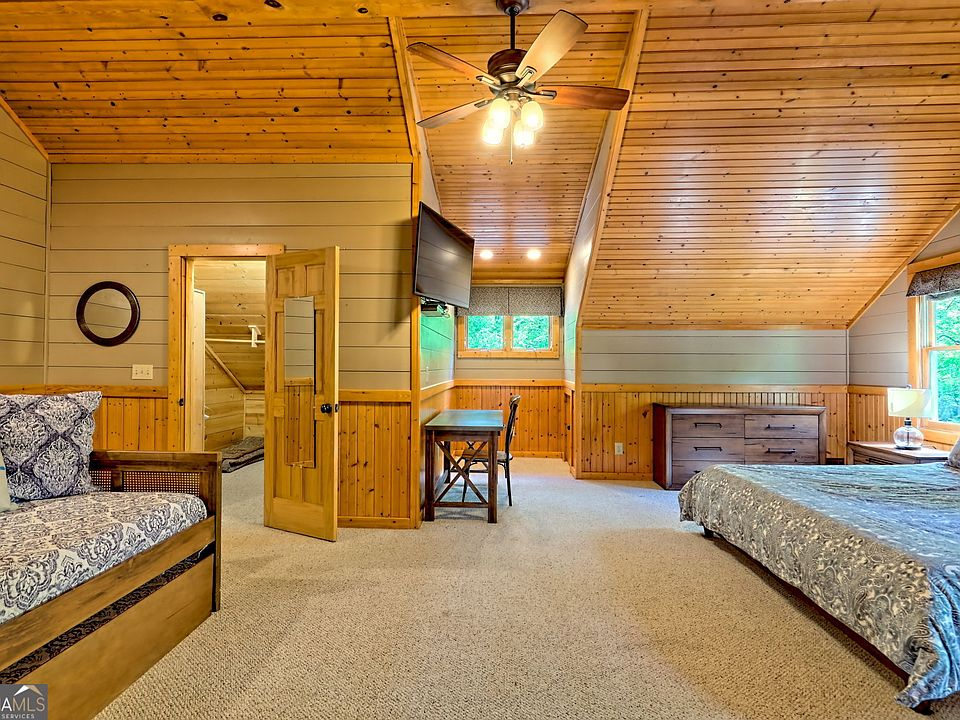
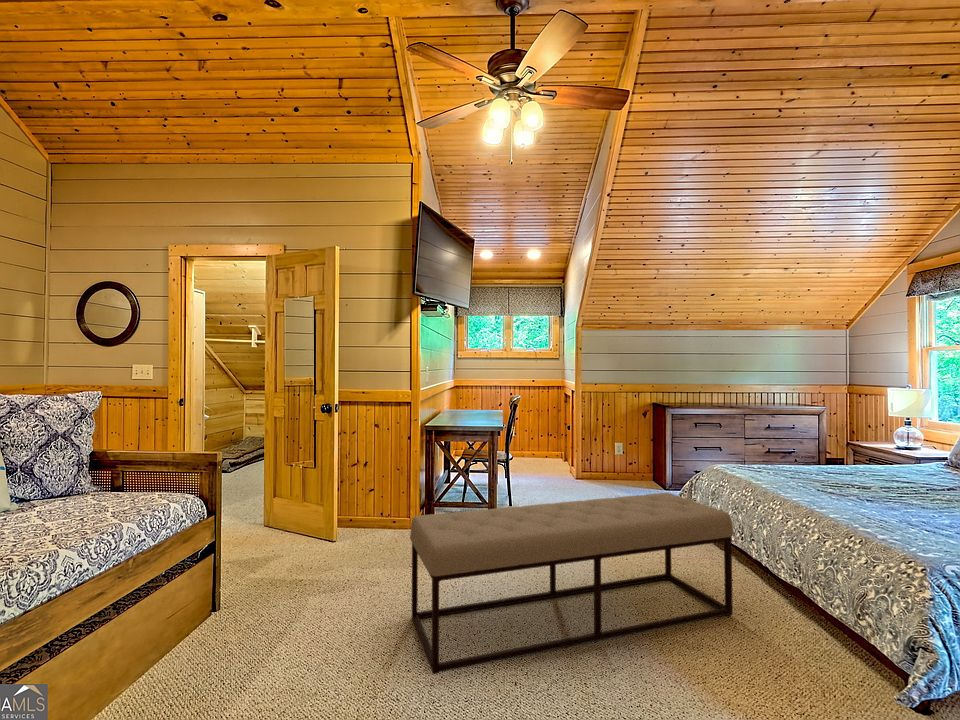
+ bench (572, 562)
